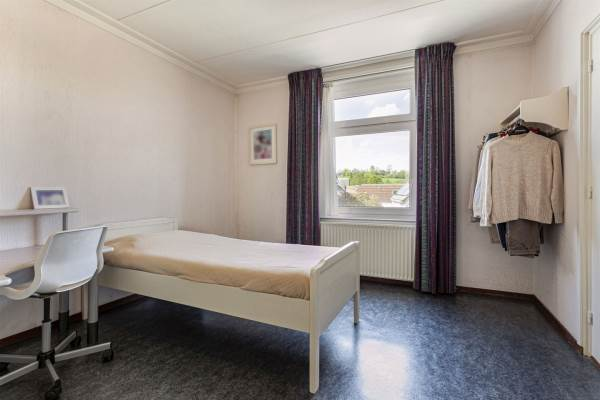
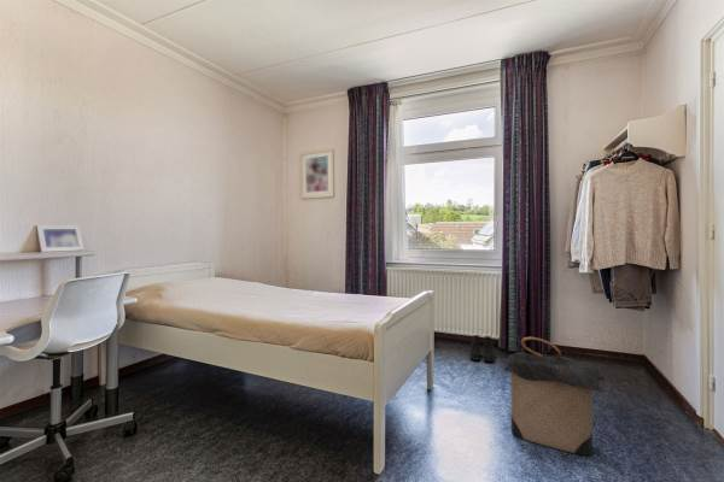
+ laundry hamper (551, 387)
+ boots (484, 346)
